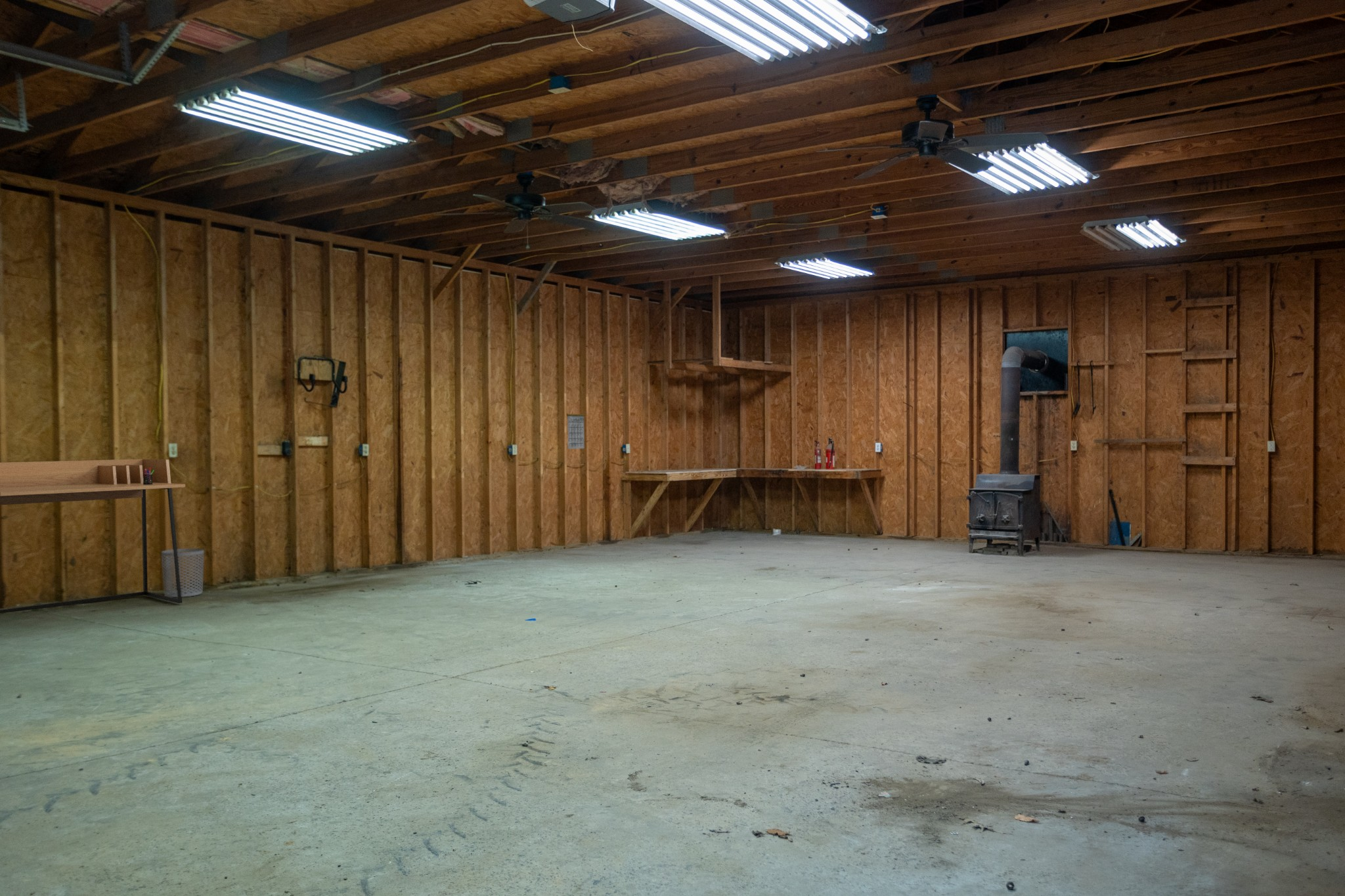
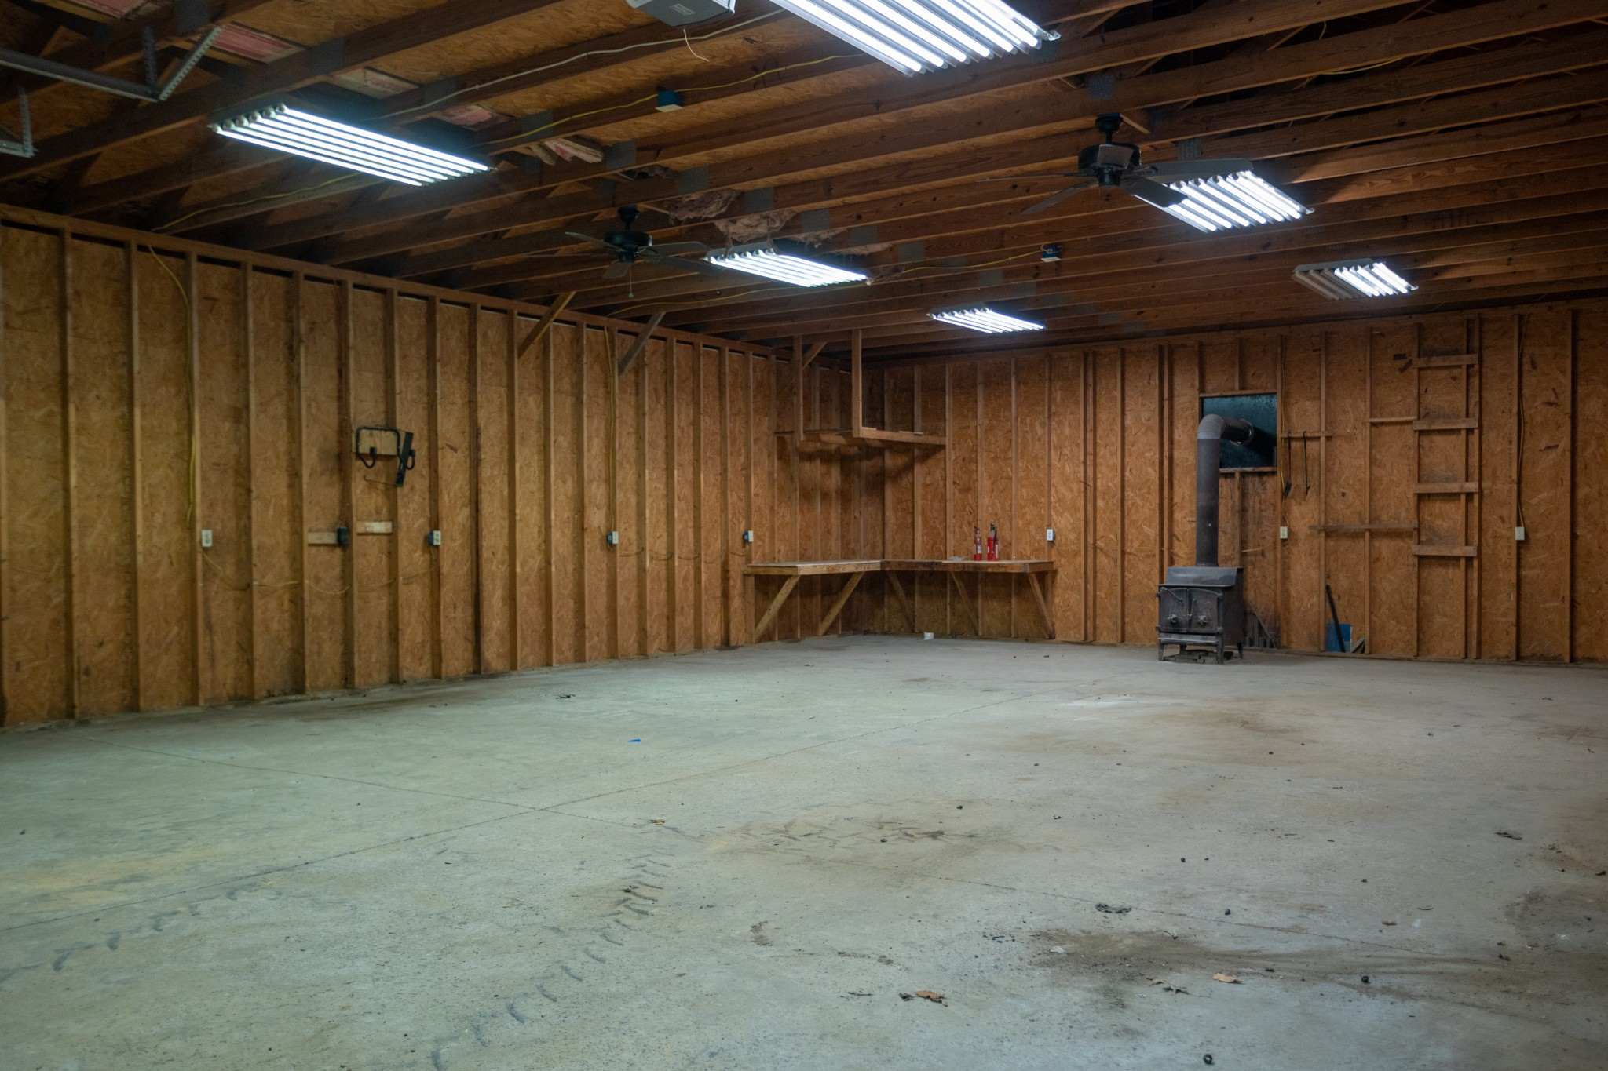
- waste bin (183, 572)
- calendar (576, 427)
- pen holder (148, 475)
- desk (72, 501)
